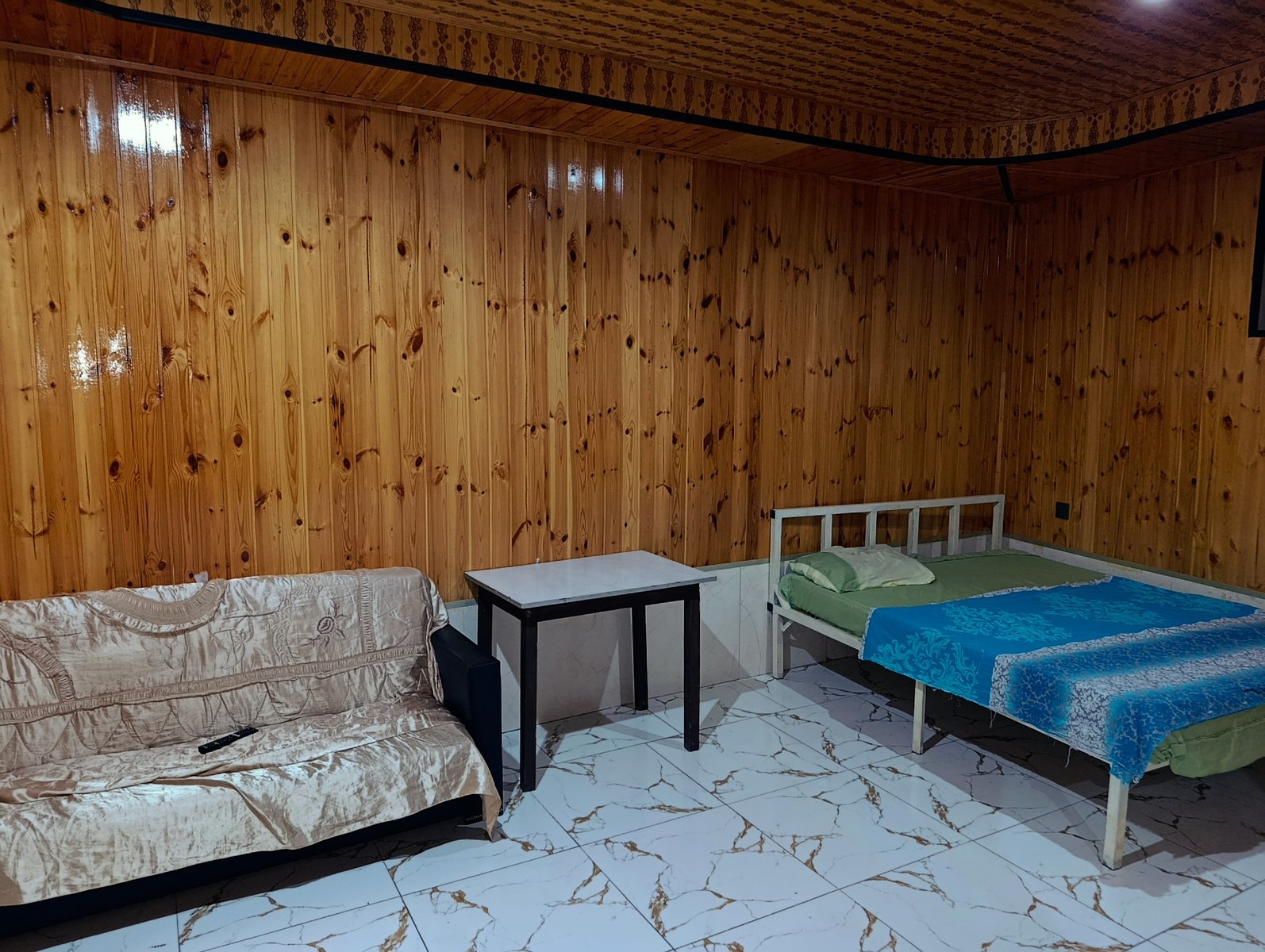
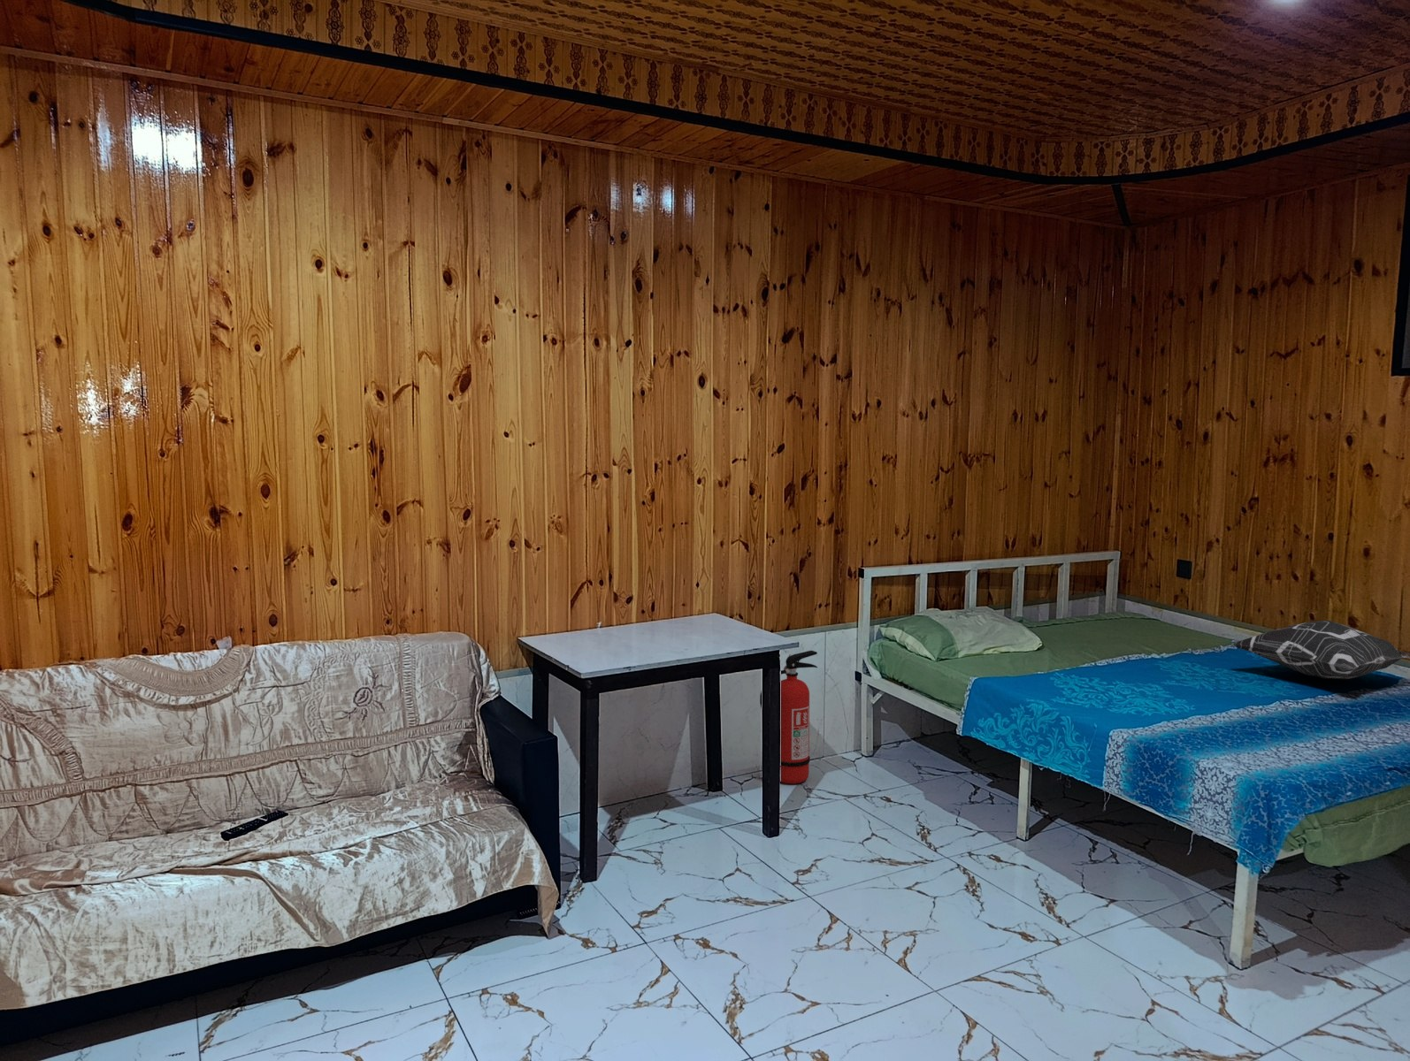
+ decorative pillow (1330, 650)
+ fire extinguisher (788, 717)
